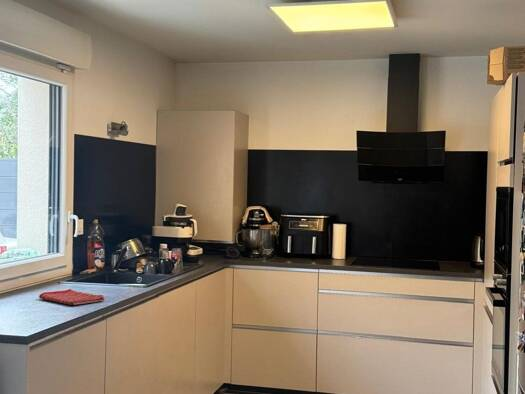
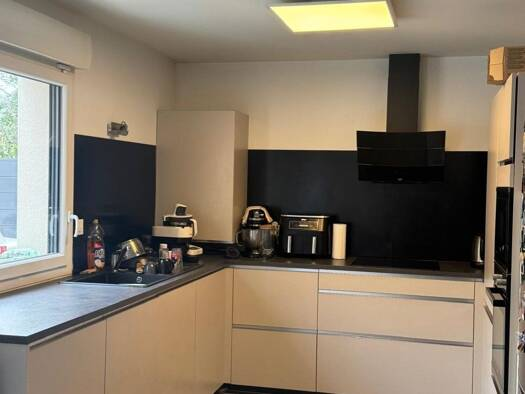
- dish towel (71, 296)
